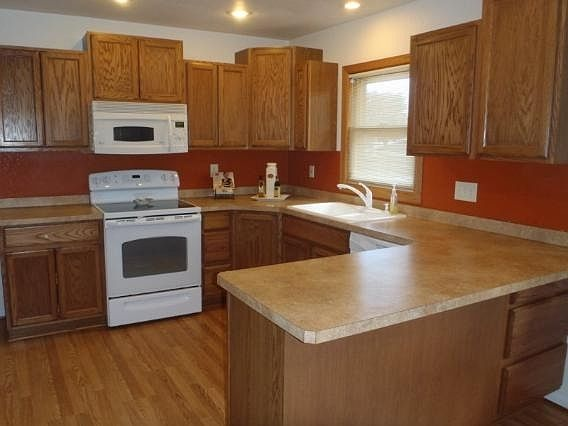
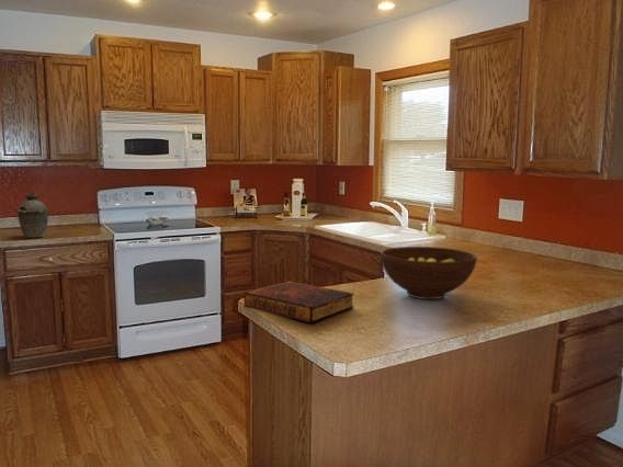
+ book (298, 299)
+ kettle (33, 214)
+ fruit bowl (427, 274)
